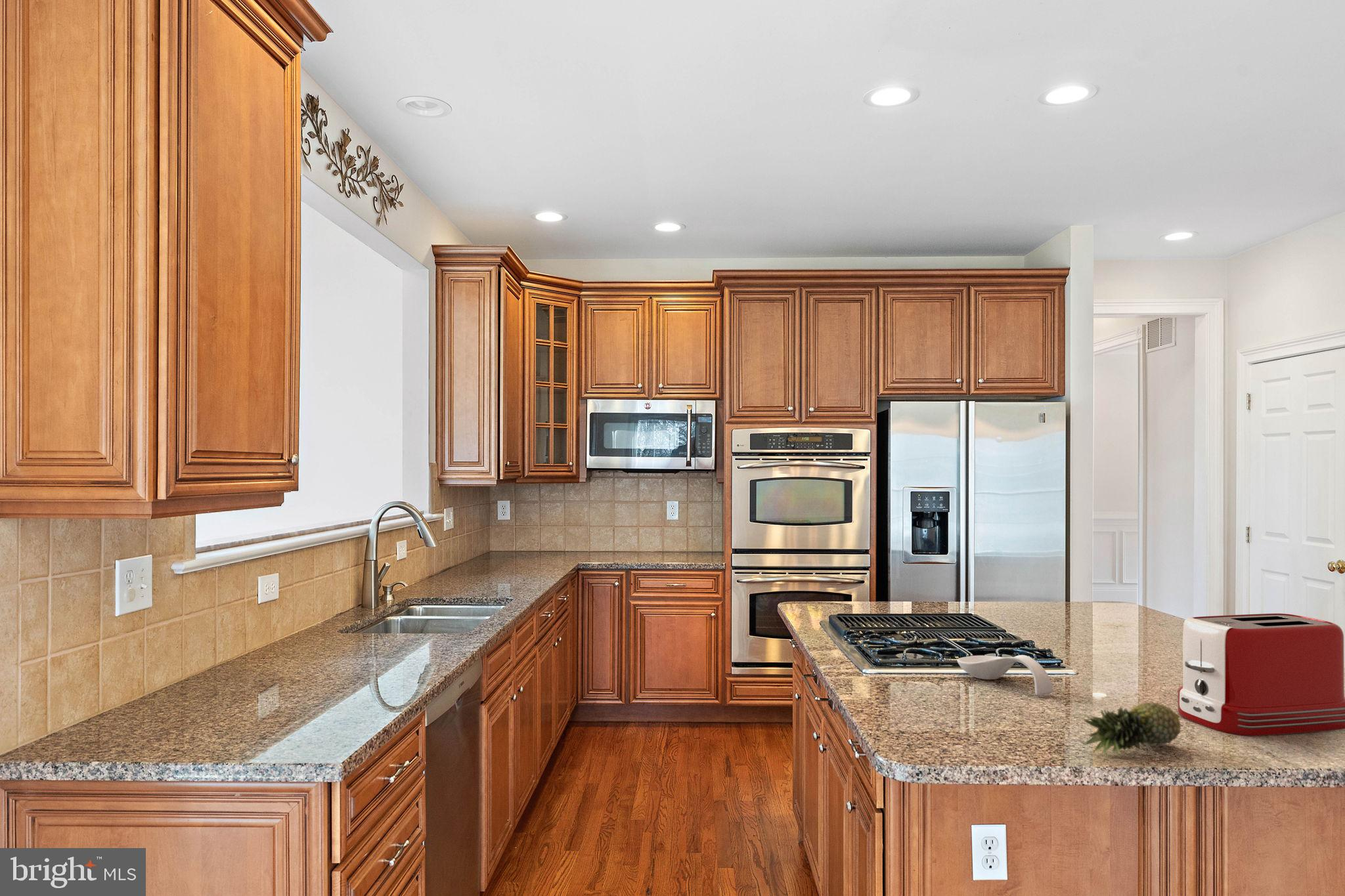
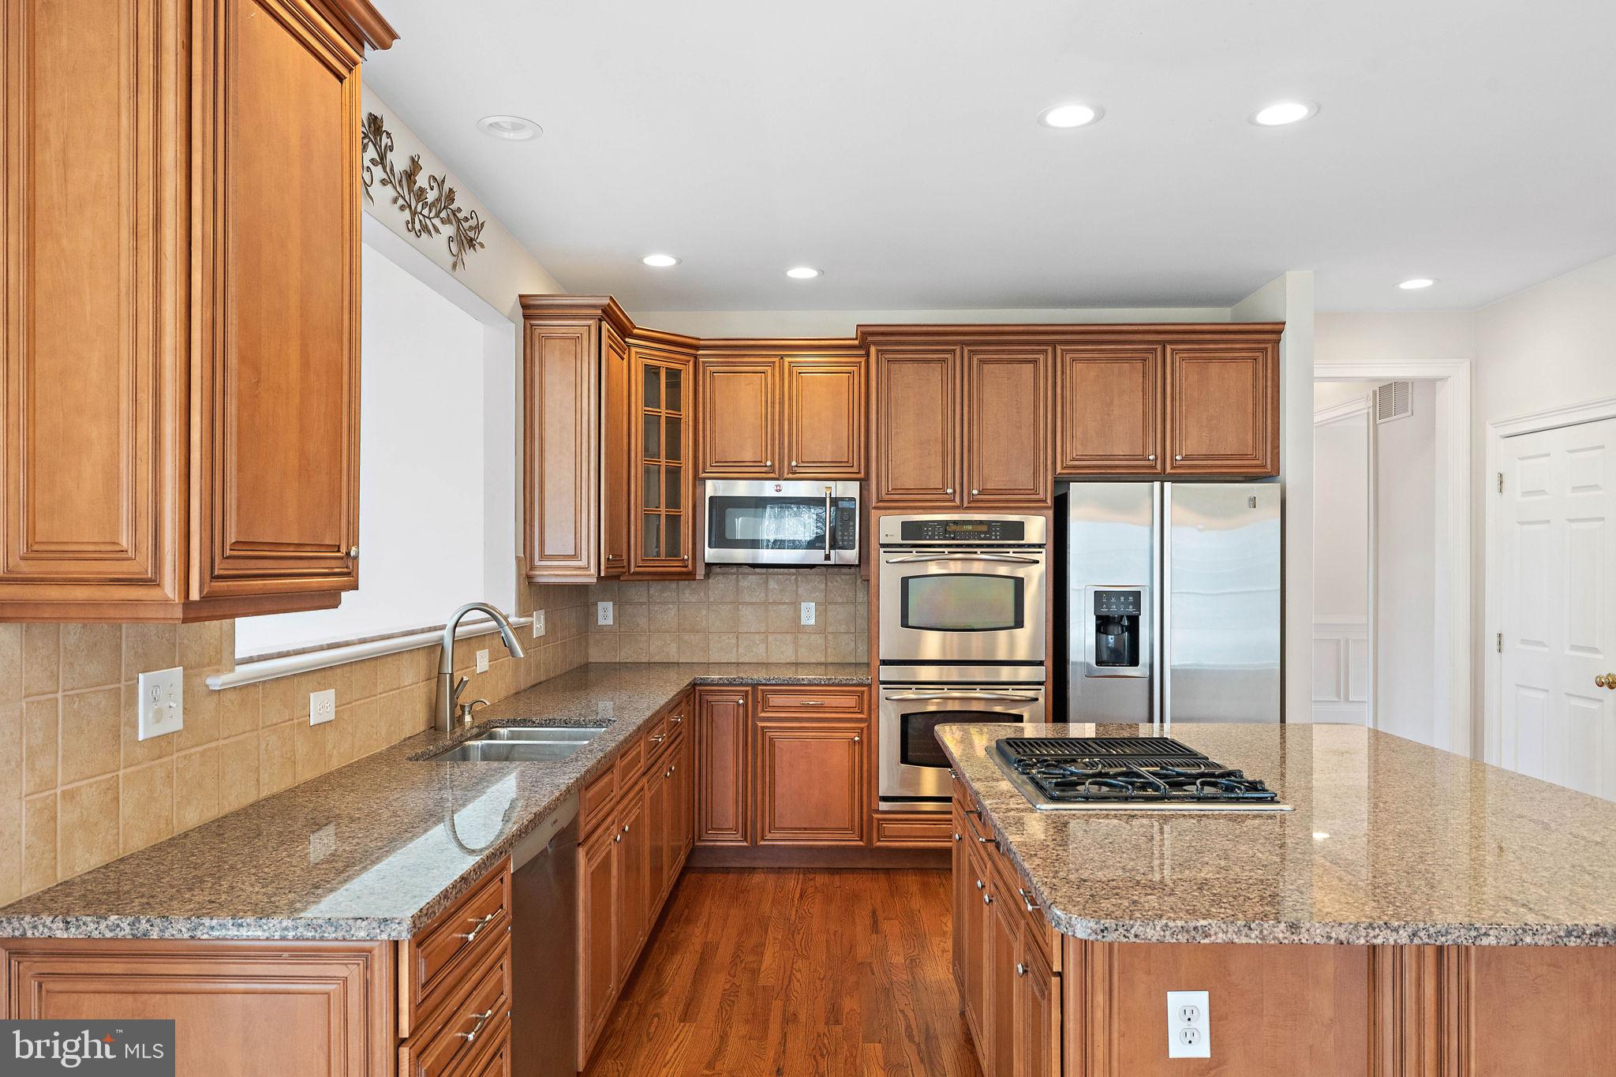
- fruit (1130, 726)
- spoon rest (1003, 666)
- toaster (1262, 670)
